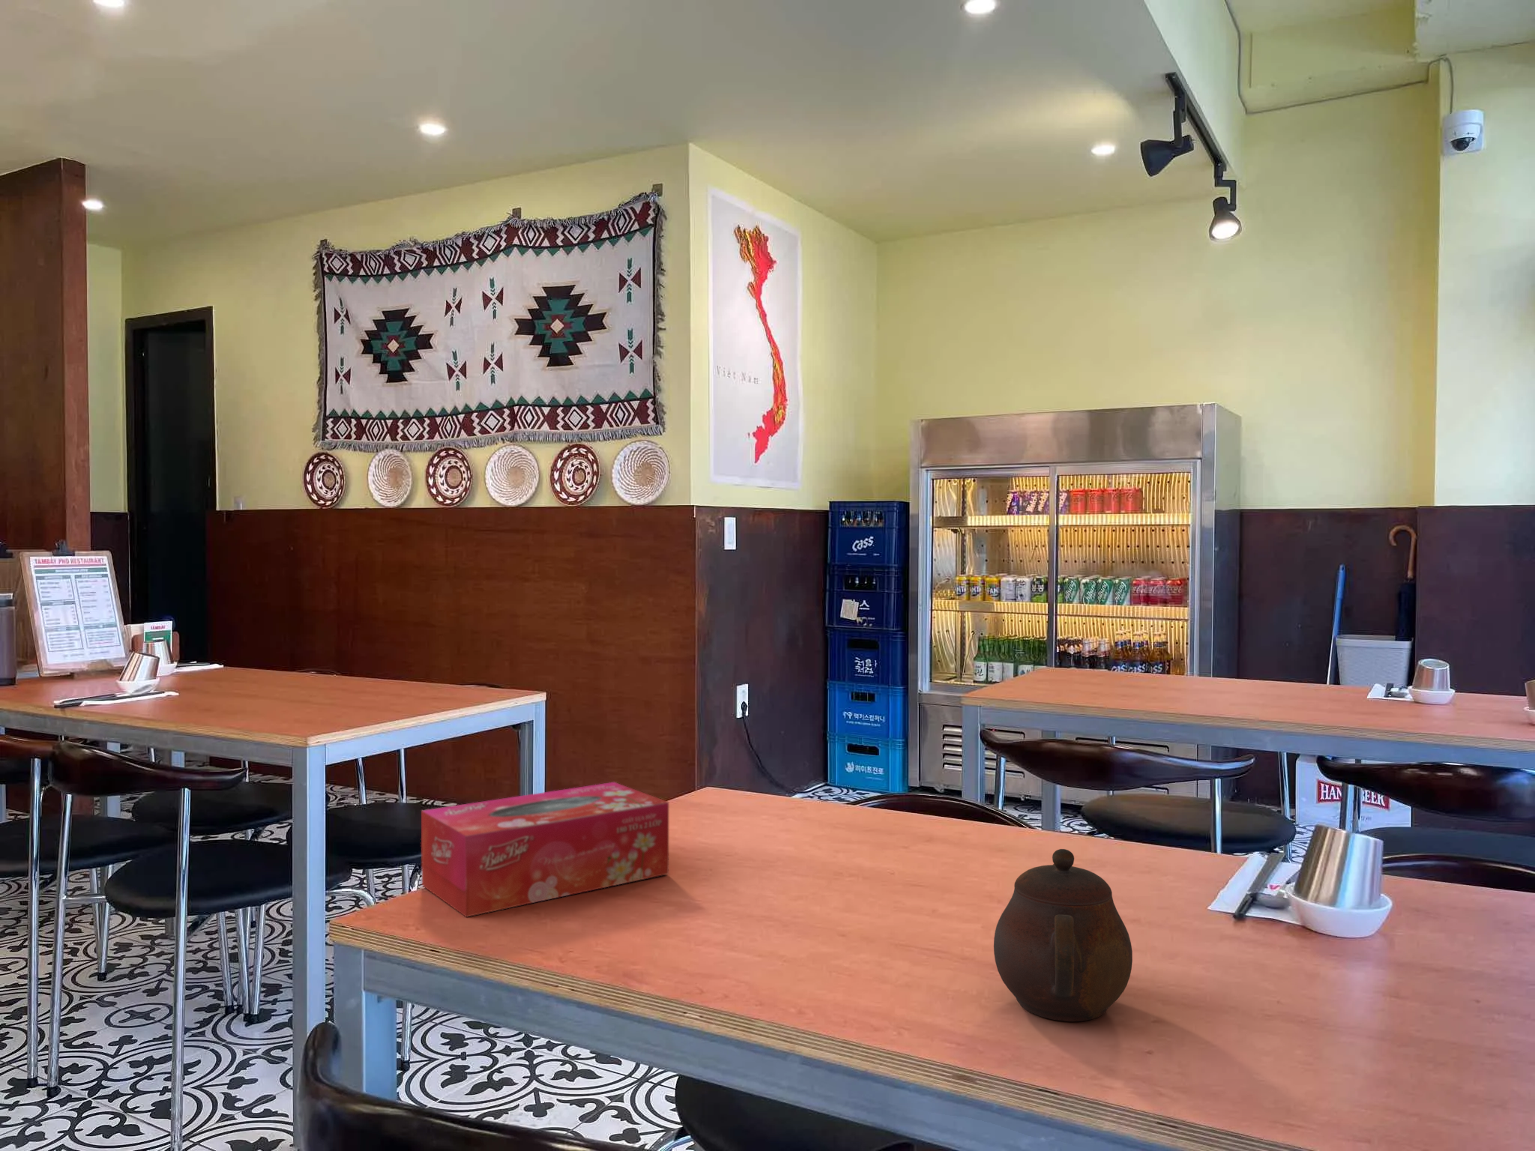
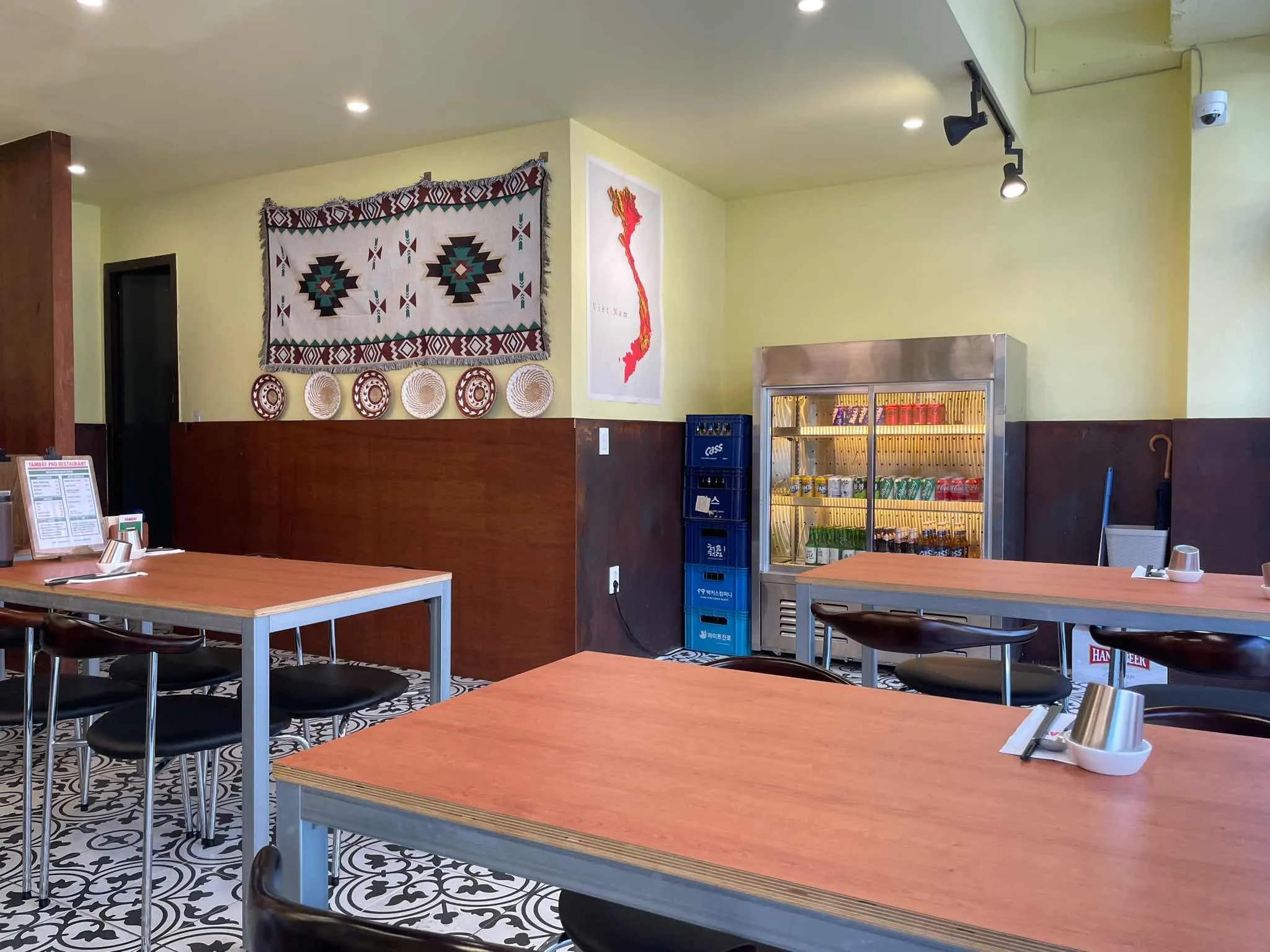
- teapot (1061, 929)
- tissue box (548, 843)
